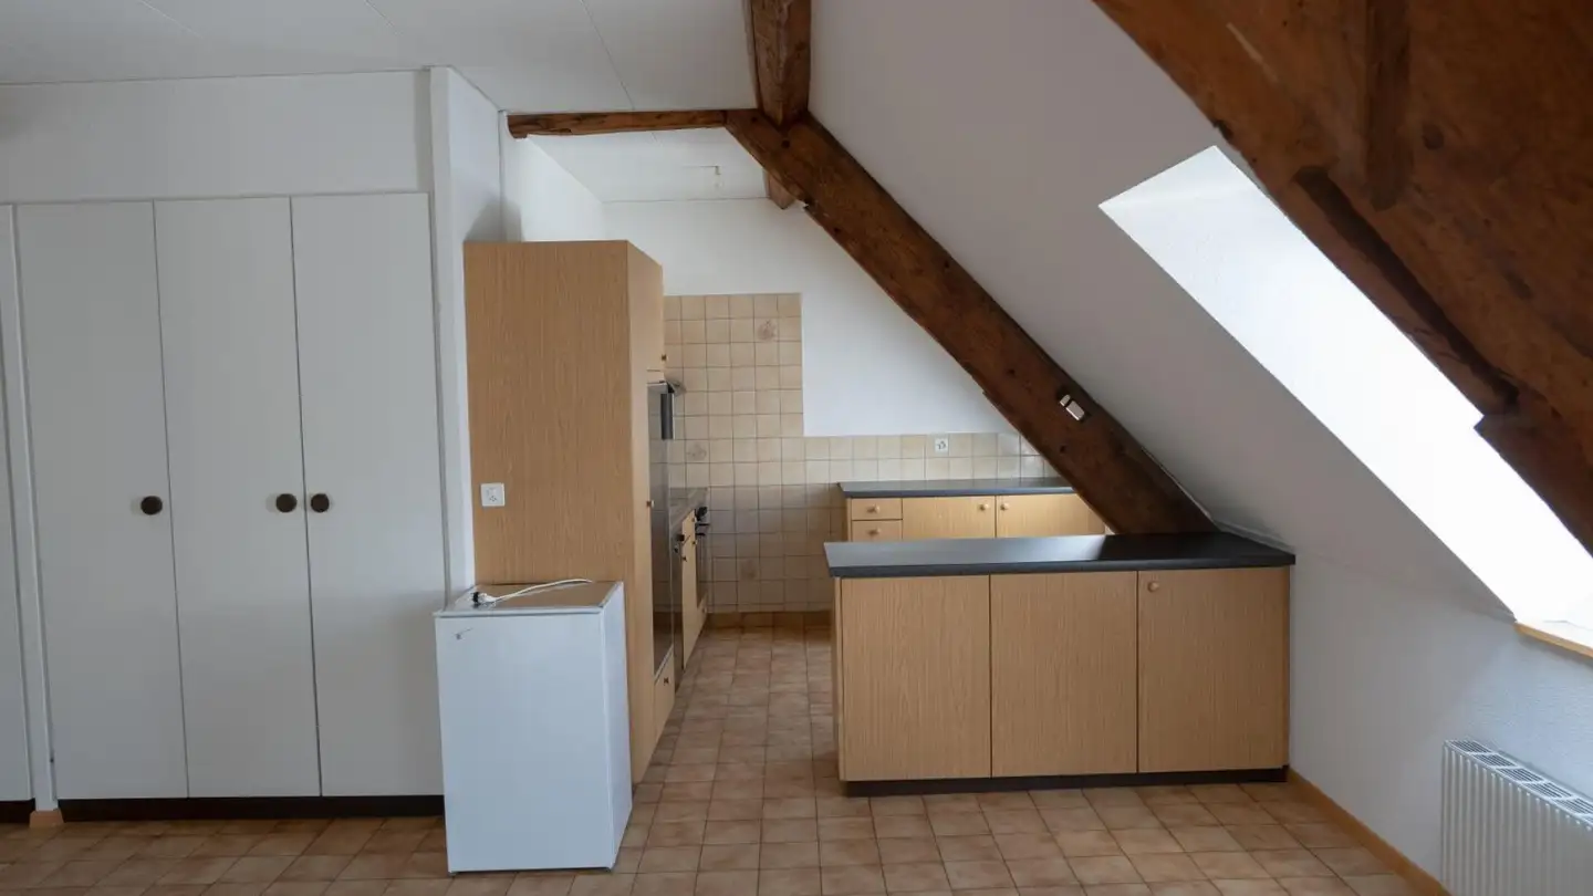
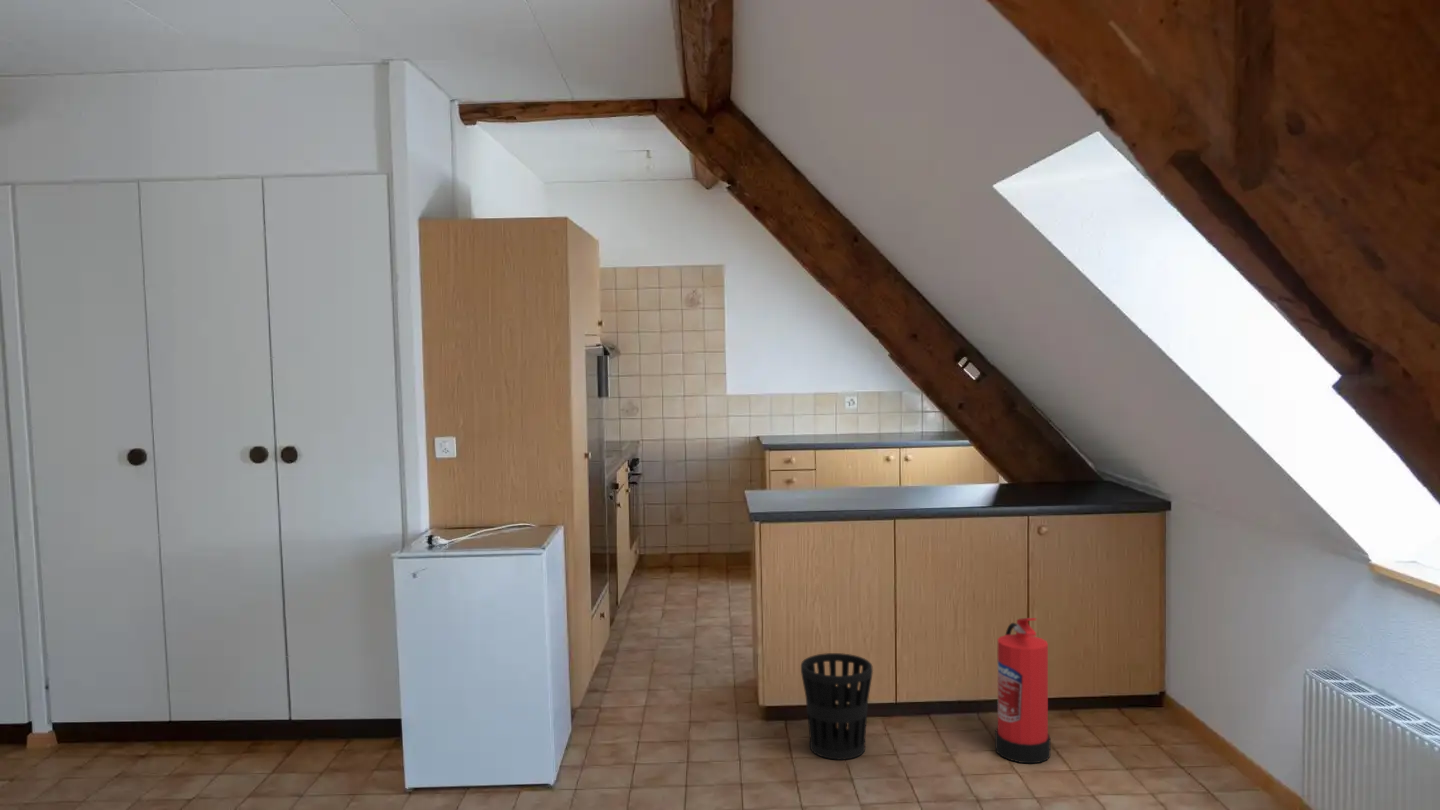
+ fire extinguisher (1018, 676)
+ wastebasket (836, 705)
